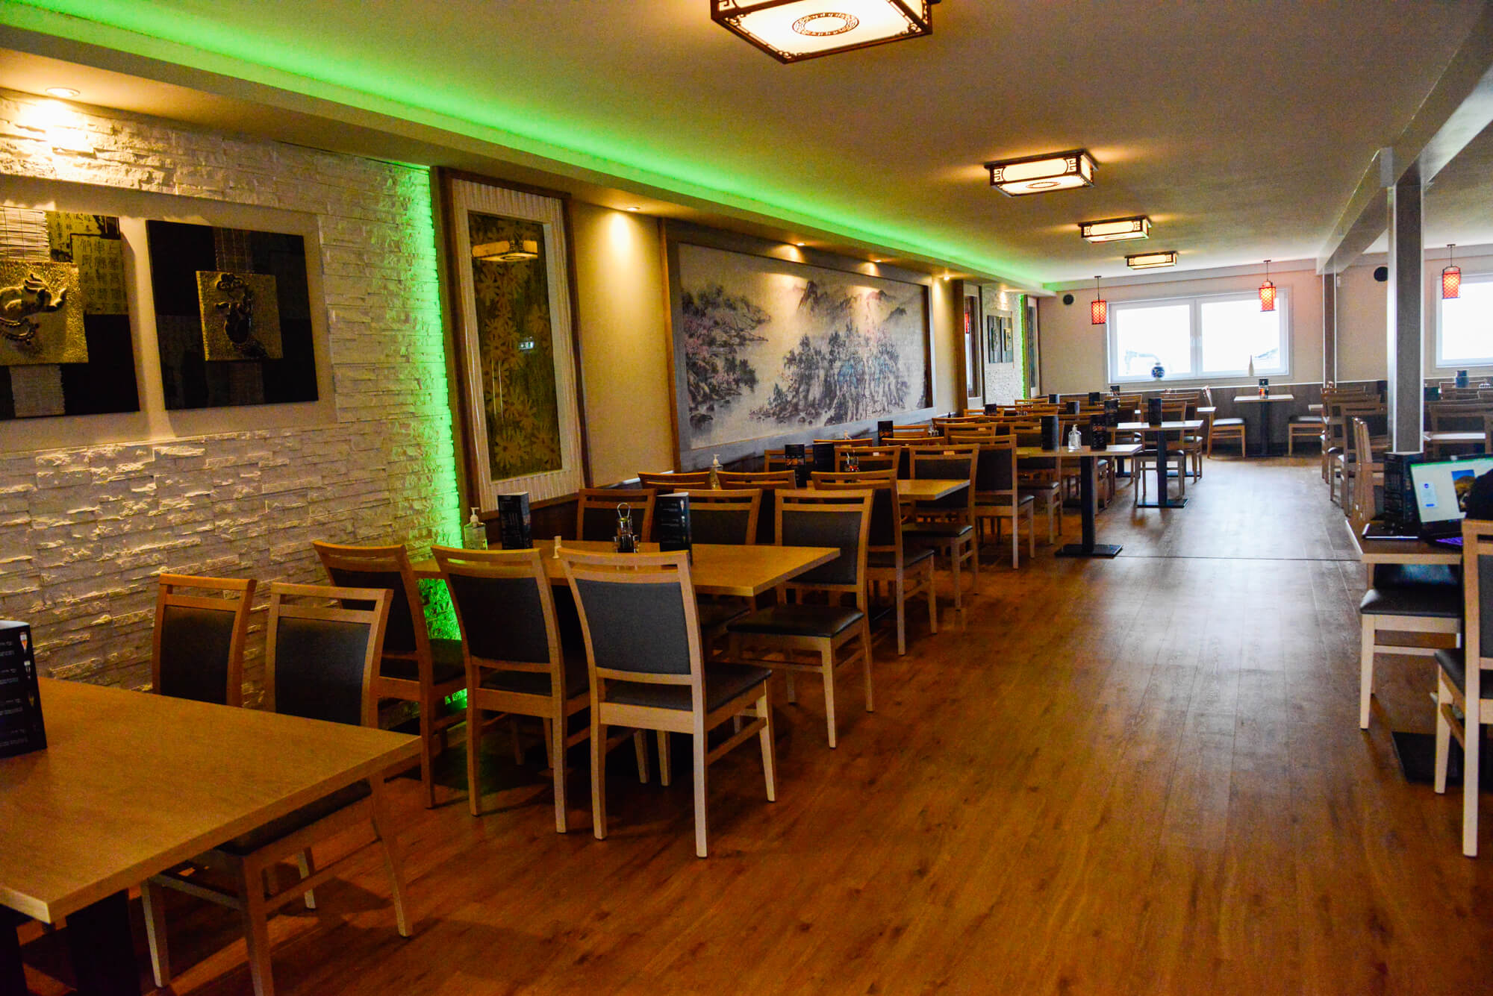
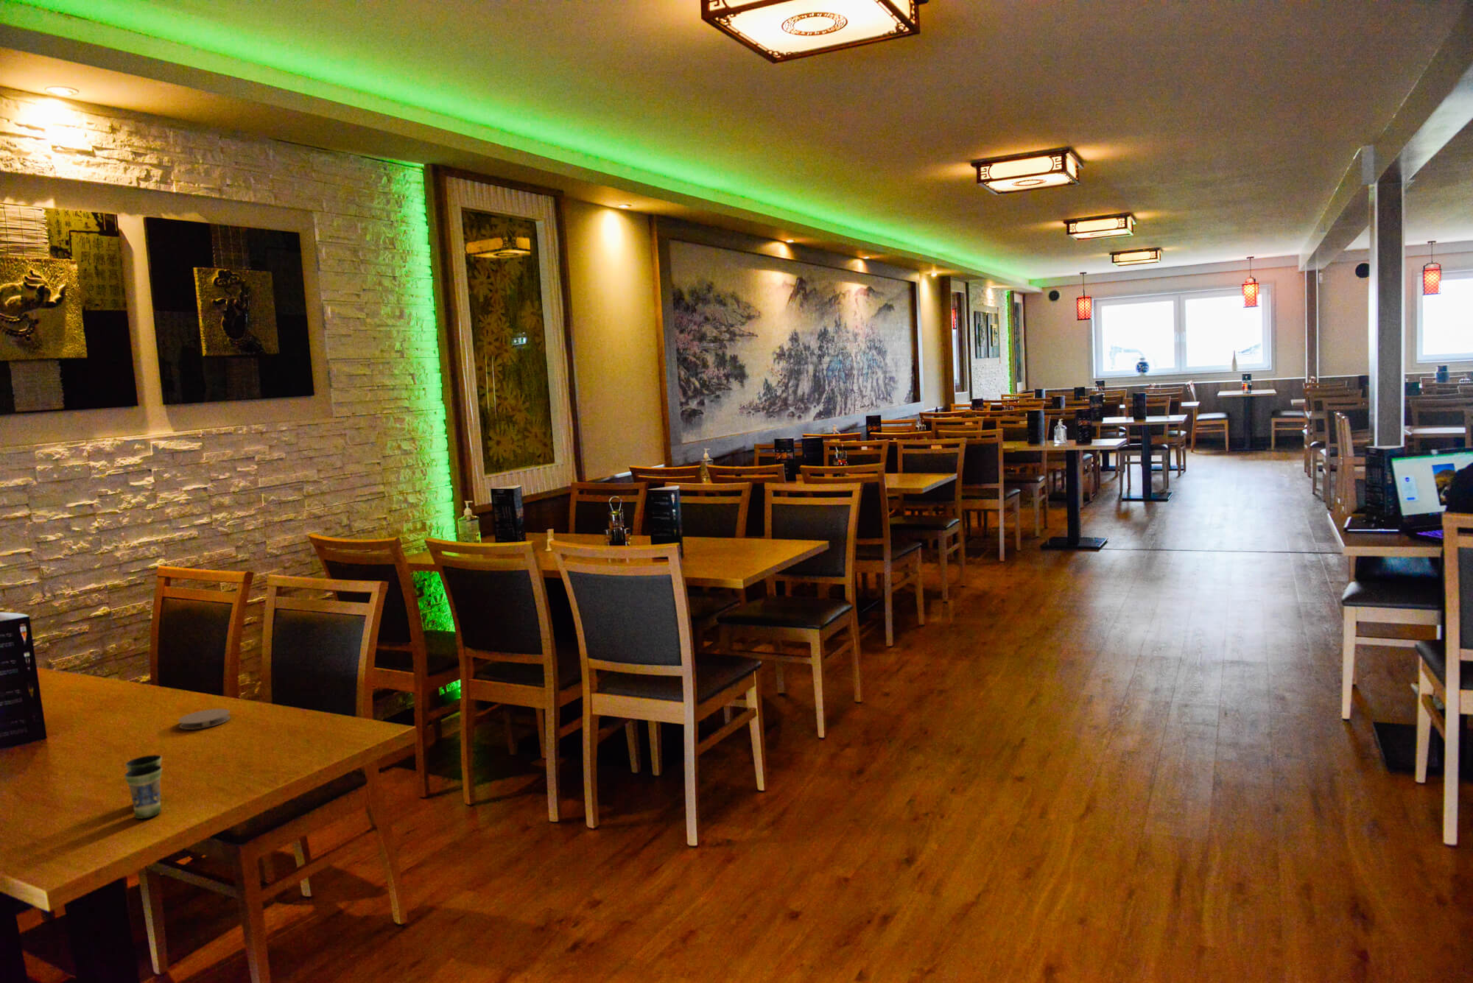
+ cup (146, 787)
+ coaster (204, 719)
